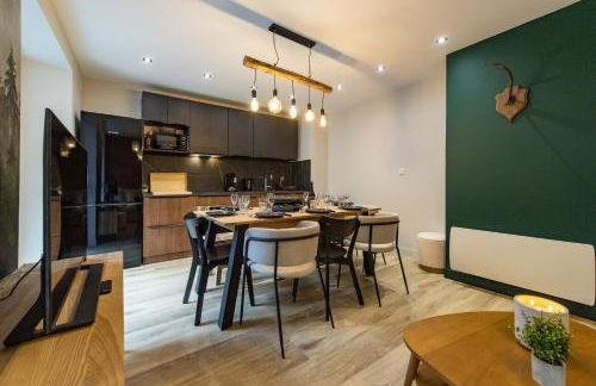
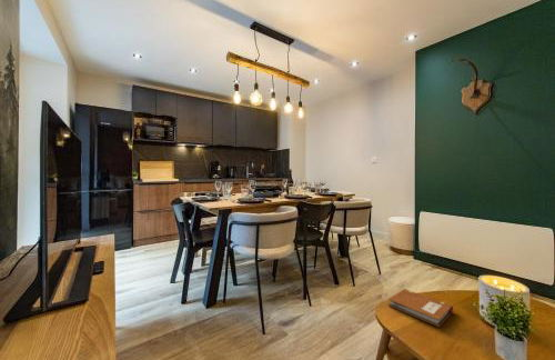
+ notebook (421, 306)
